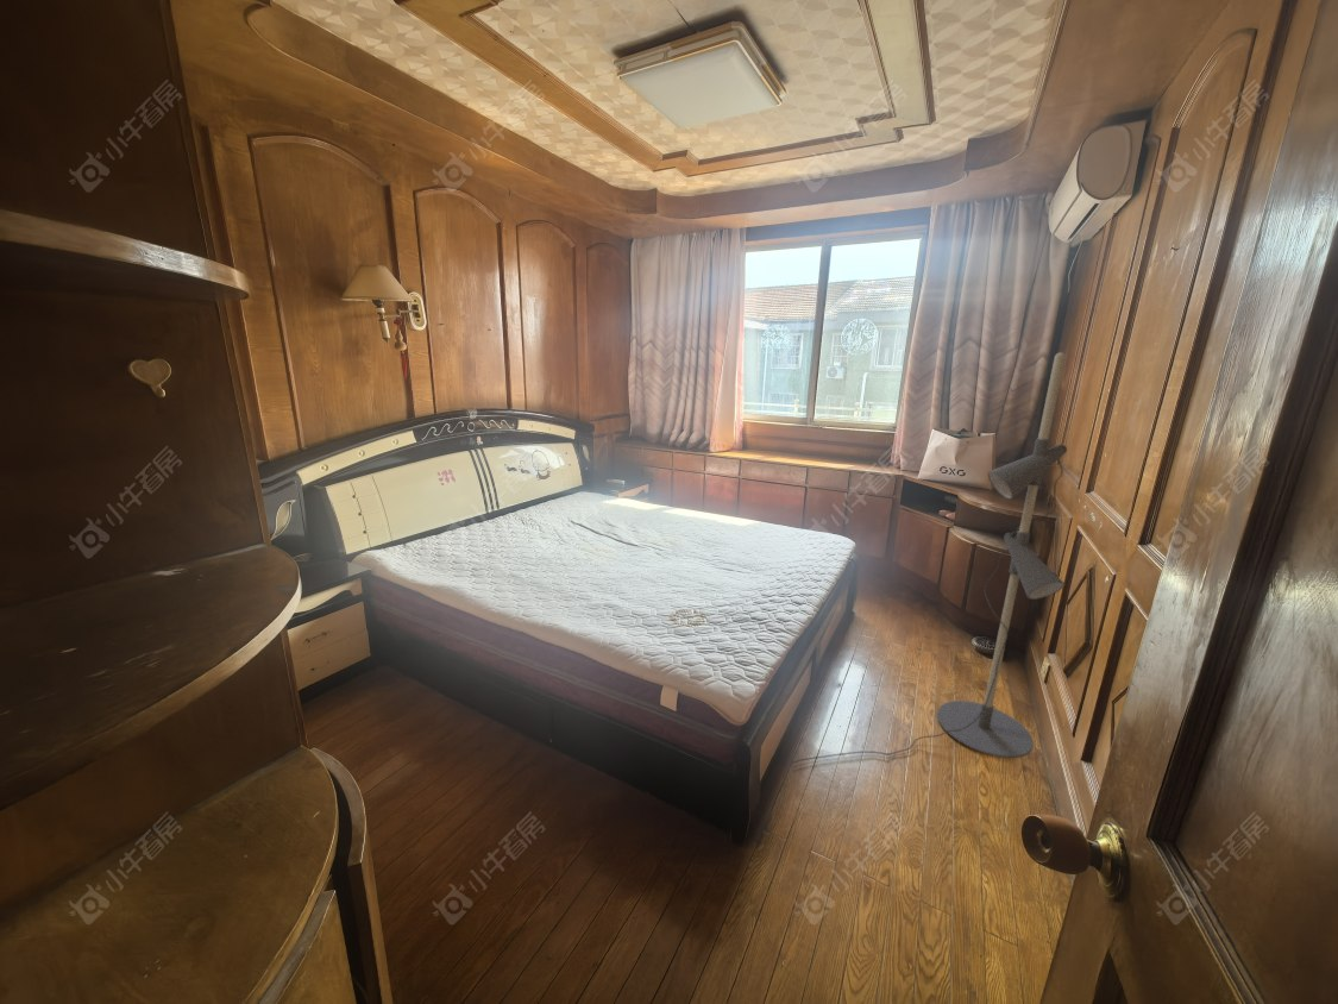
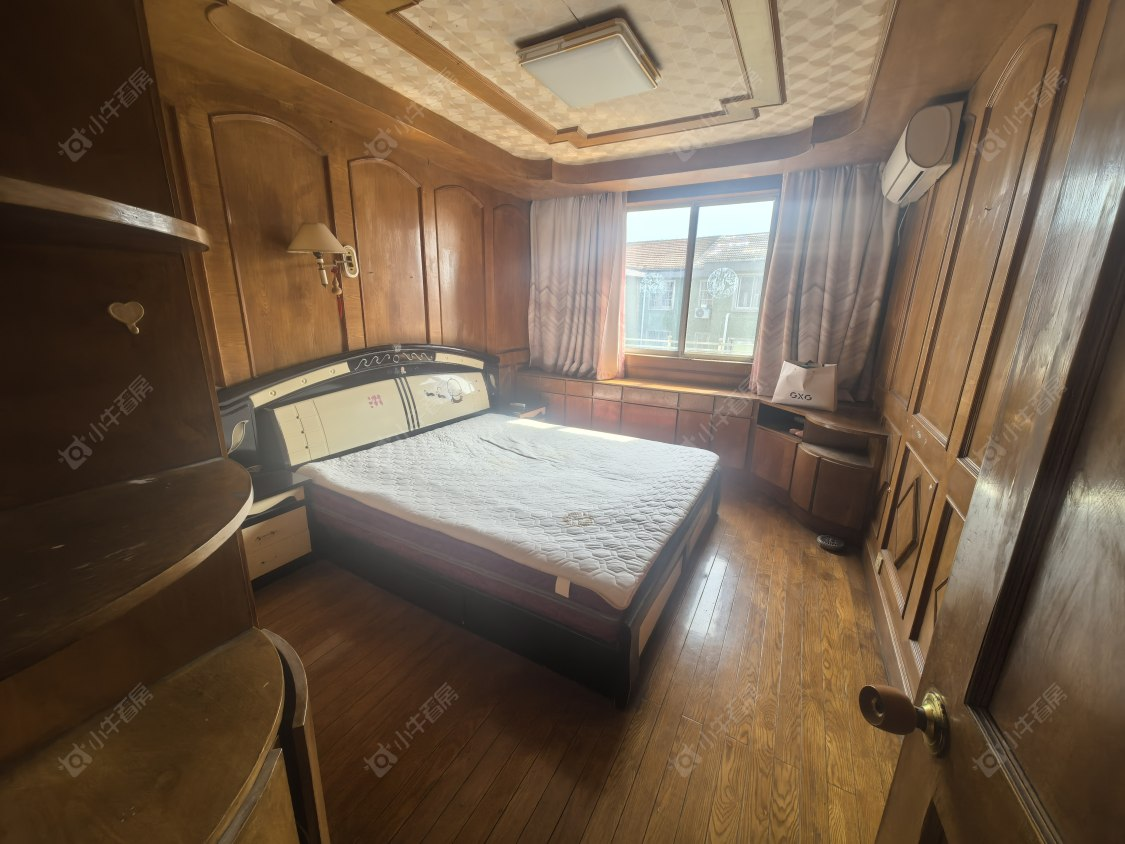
- floor lamp (987, 582)
